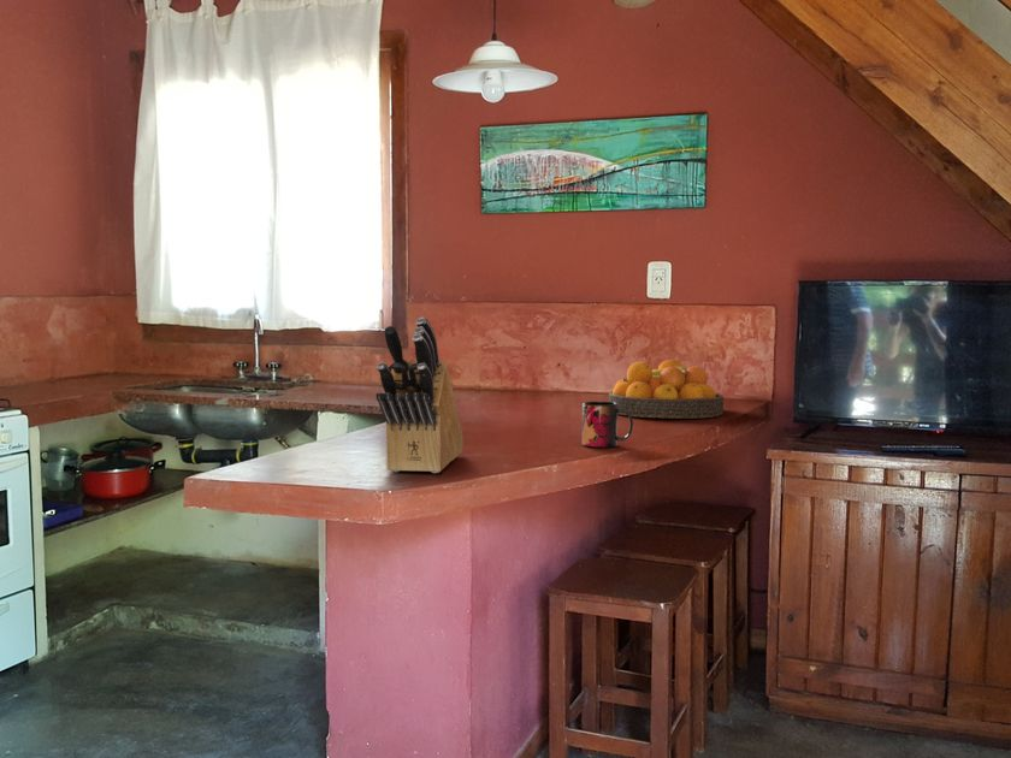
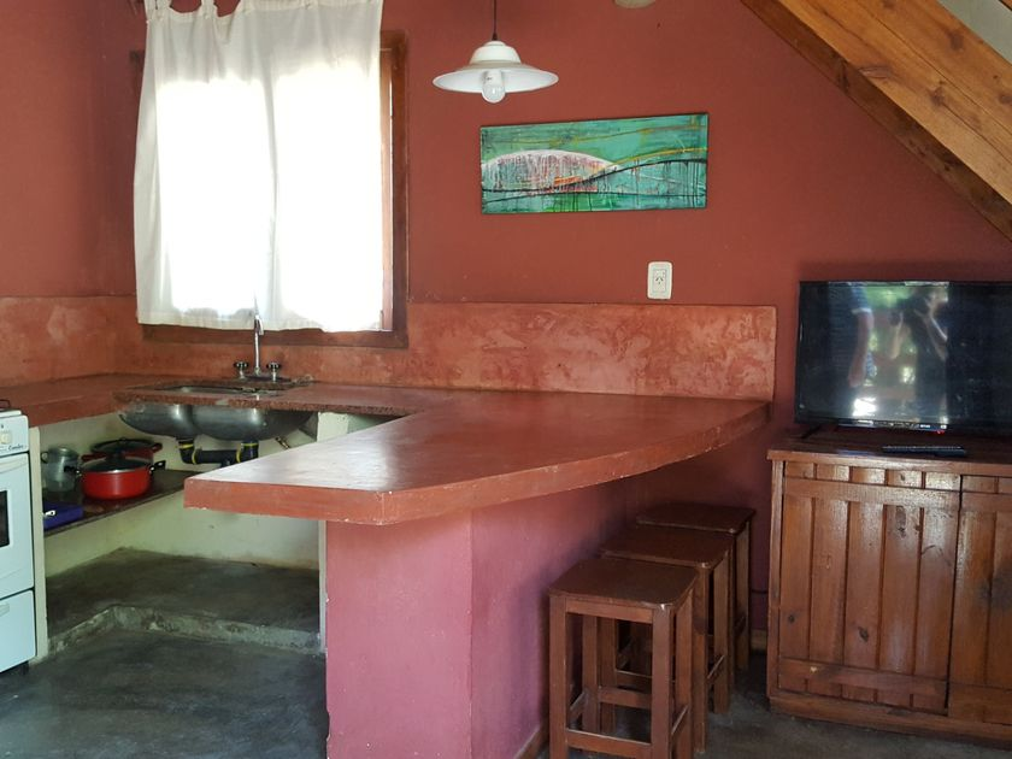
- knife block (421, 391)
- mug (607, 424)
- fruit bowl (666, 386)
